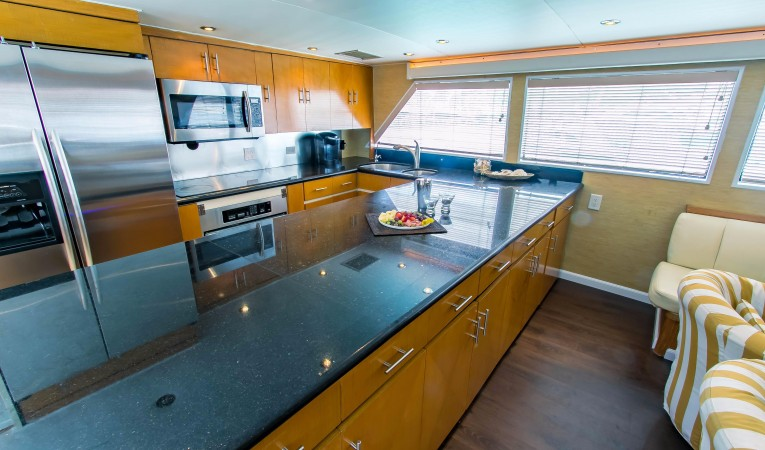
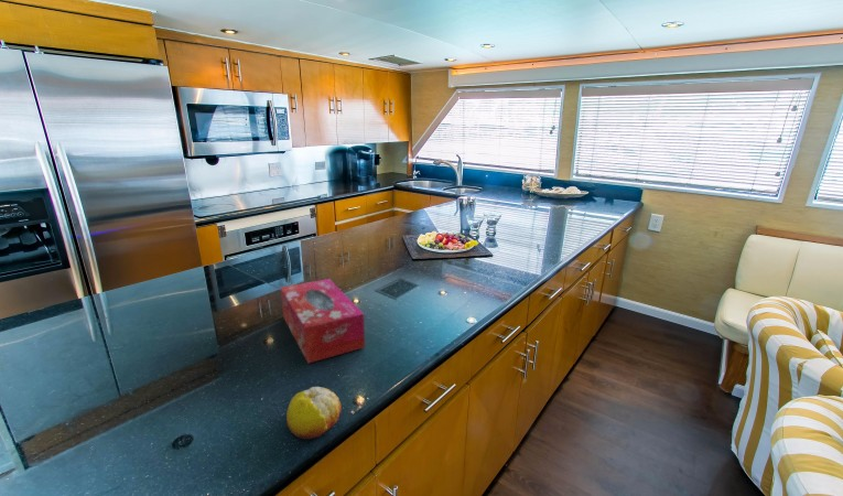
+ fruit (314, 408)
+ tissue box (320, 315)
